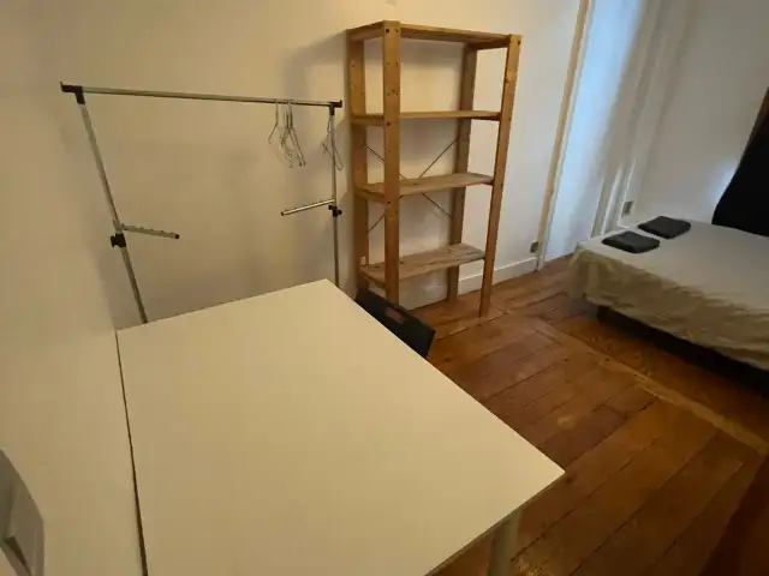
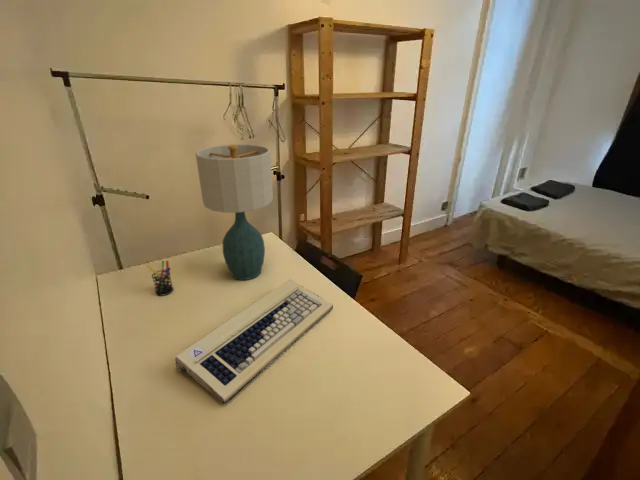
+ pen holder (163, 275)
+ table lamp (240, 214)
+ computer keyboard (262, 329)
